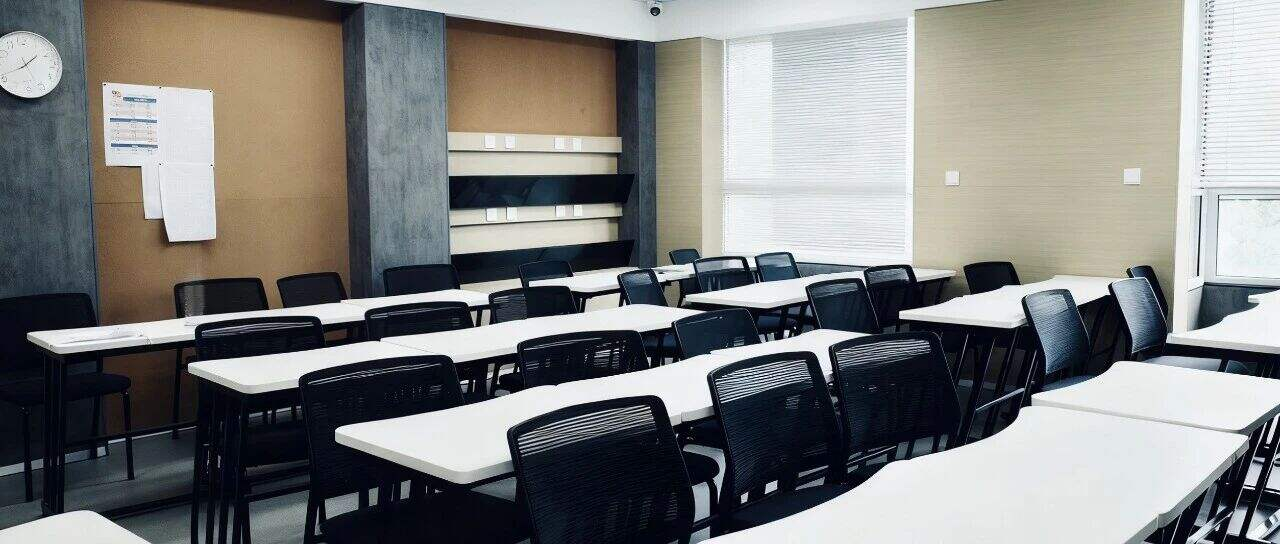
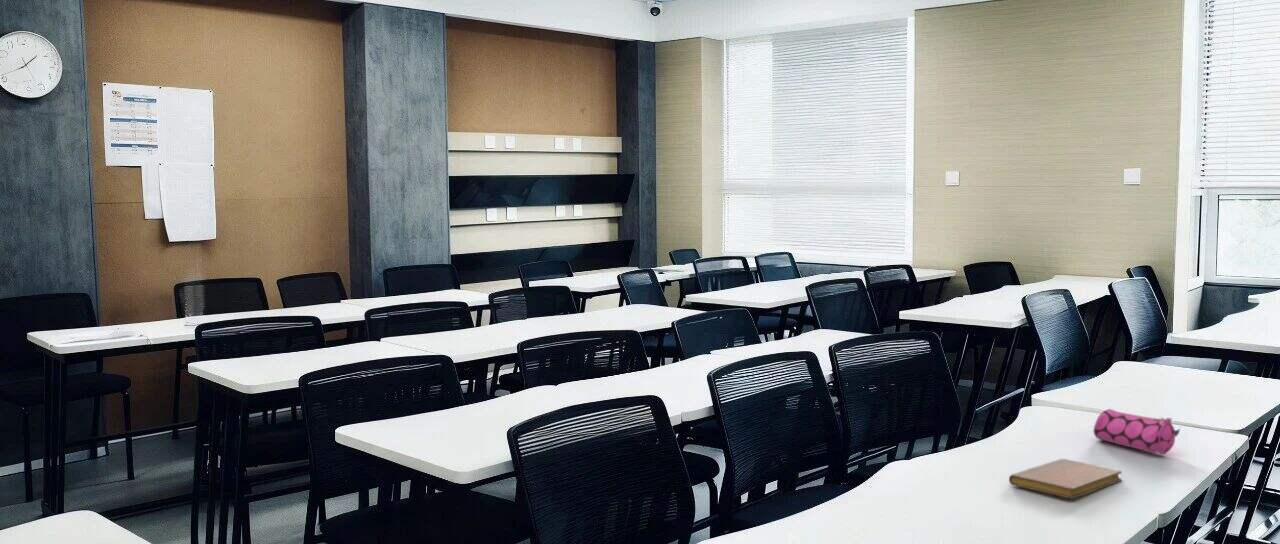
+ pencil case (1133, 429)
+ notebook (1065, 477)
